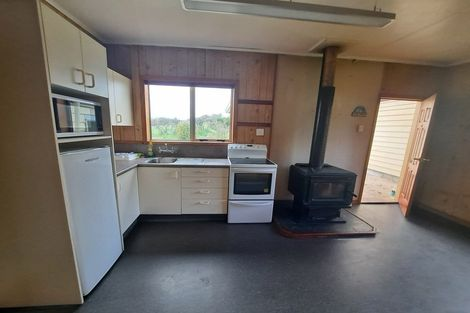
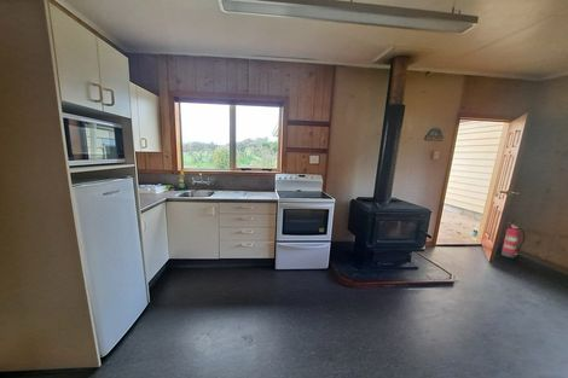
+ fire extinguisher (512, 240)
